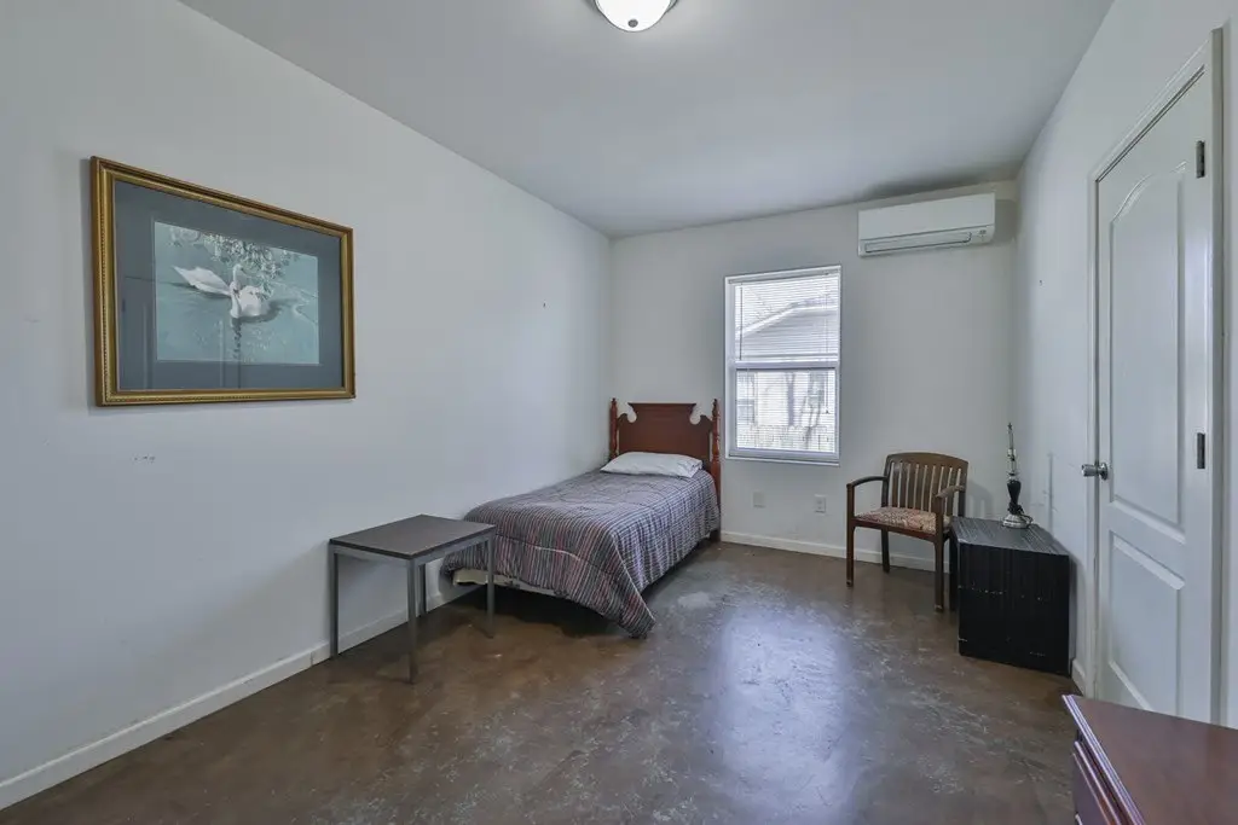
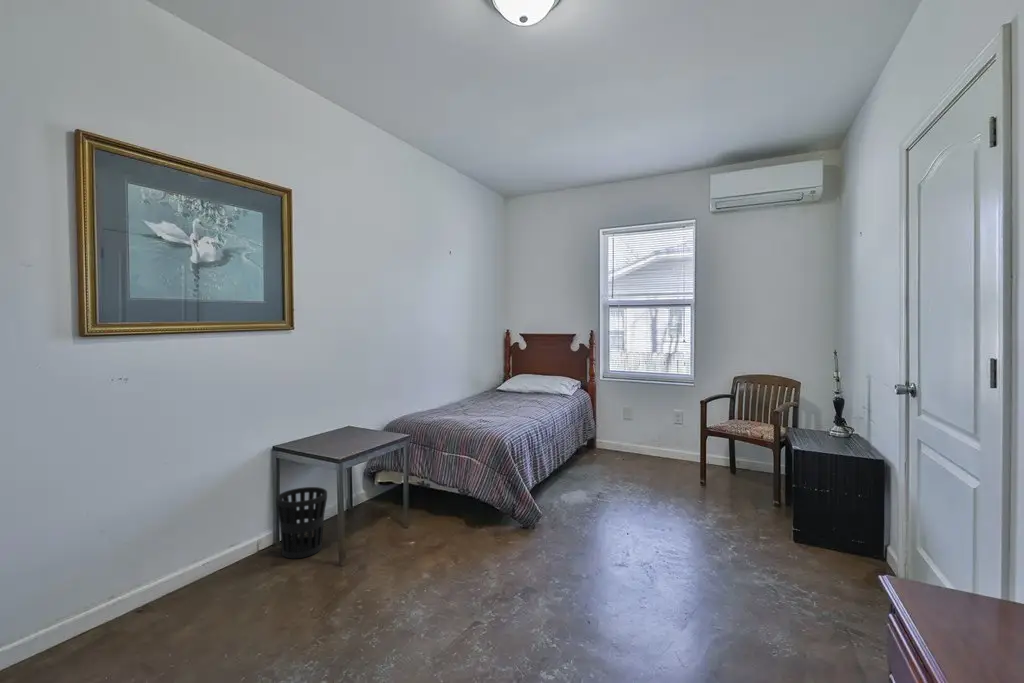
+ wastebasket (302, 522)
